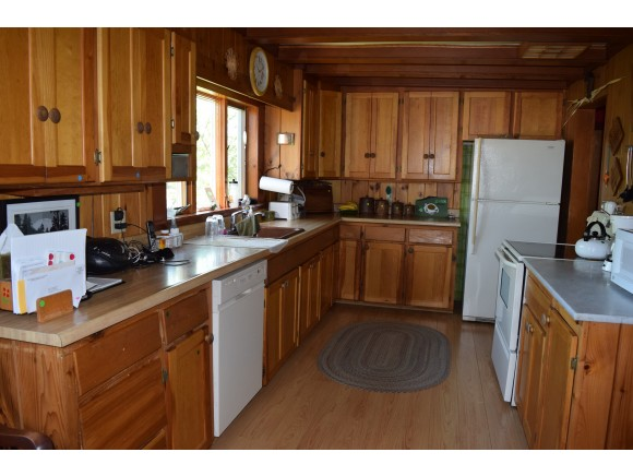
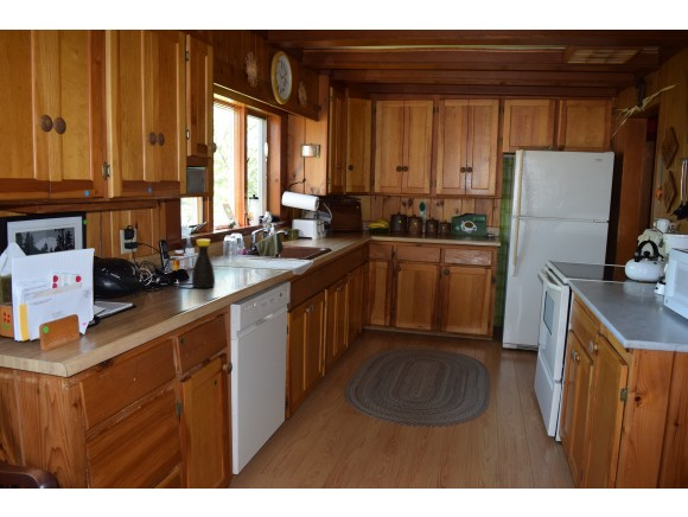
+ bottle (203, 262)
